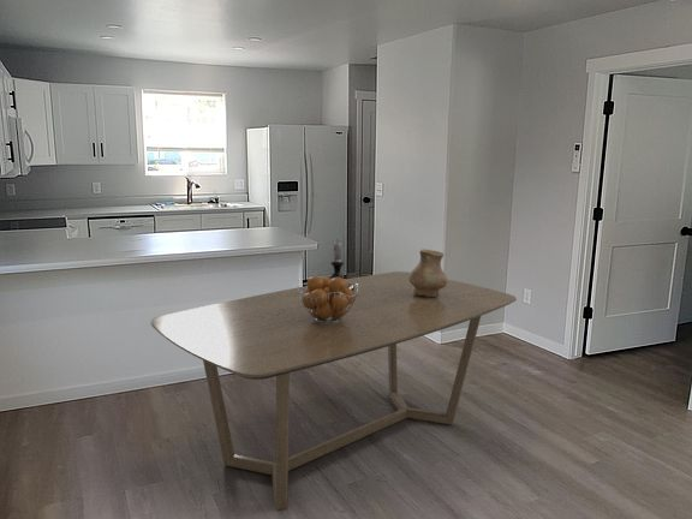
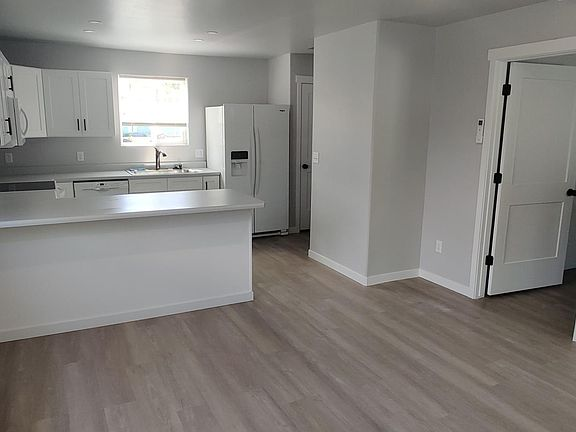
- fruit basket (328, 297)
- vase (428, 272)
- dining table (344, 358)
- candle holder (335, 266)
